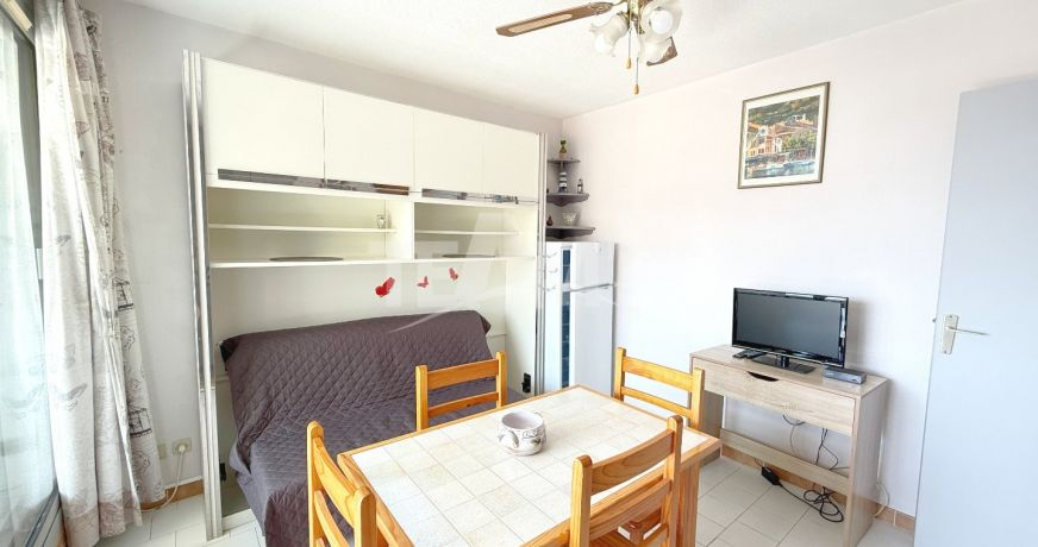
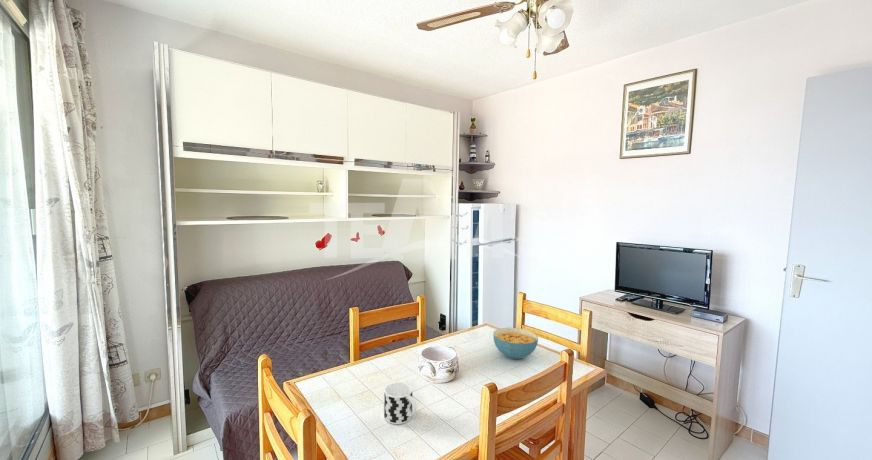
+ cereal bowl (514, 345)
+ cup (401, 404)
